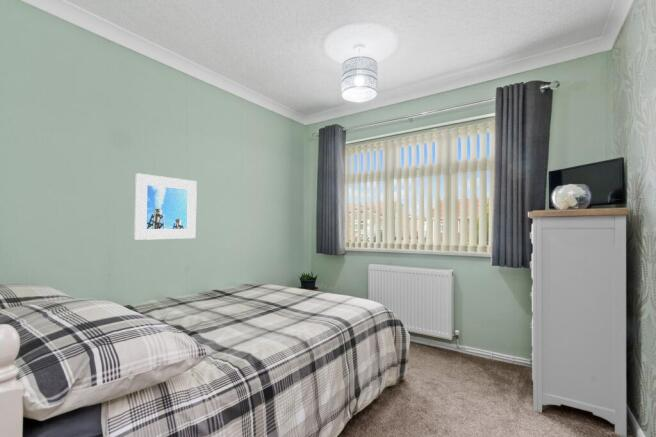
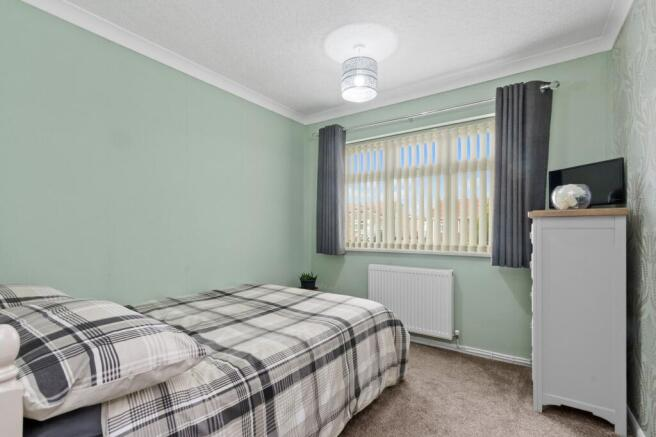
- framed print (167, 208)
